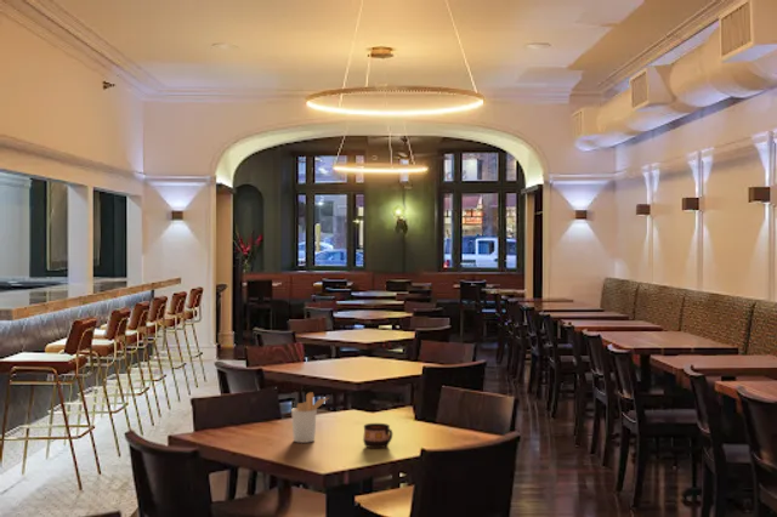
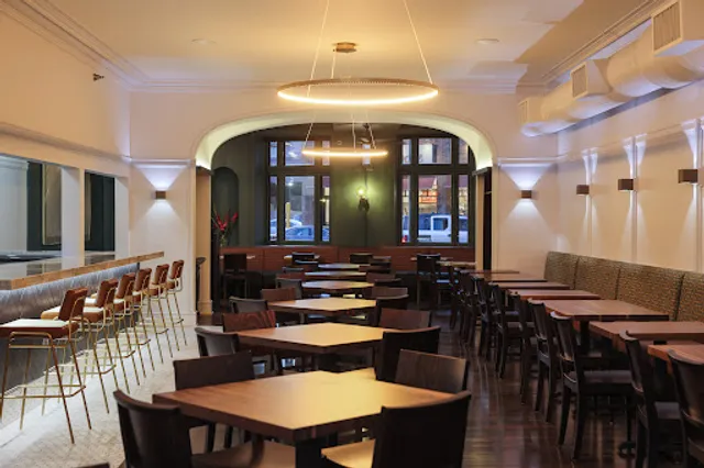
- utensil holder (310, 417)
- cup (376, 436)
